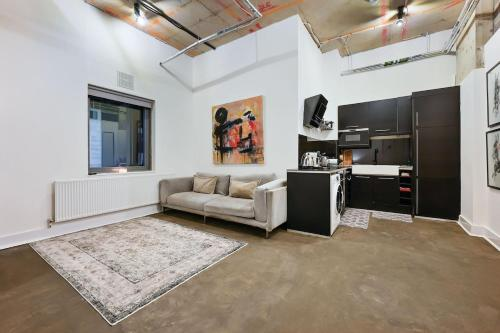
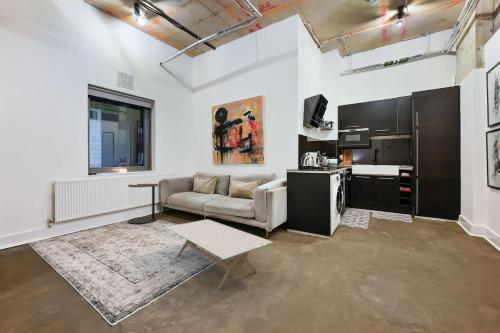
+ coffee table (213, 248)
+ side table (152, 202)
